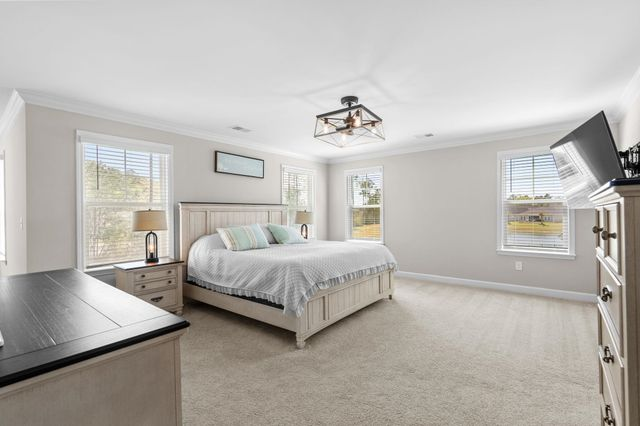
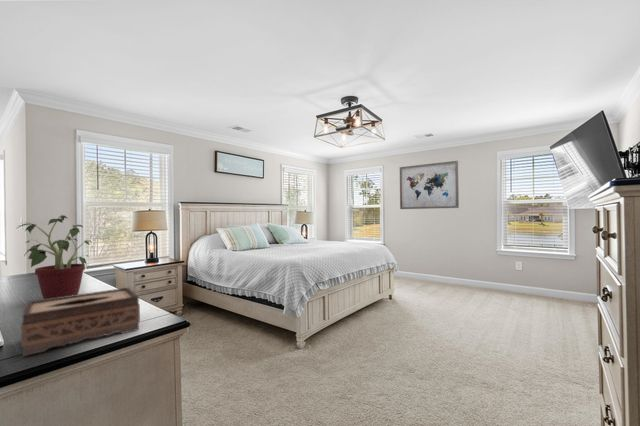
+ wall art (427, 186)
+ potted plant (61, 257)
+ tissue box (84, 316)
